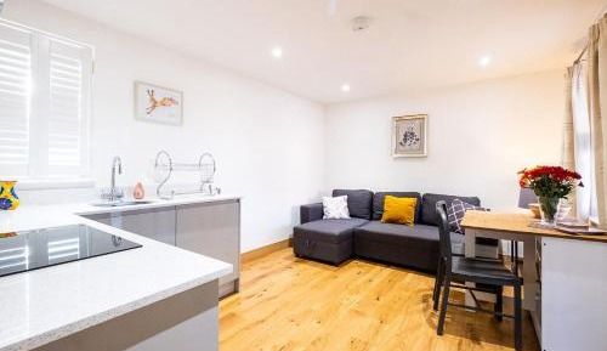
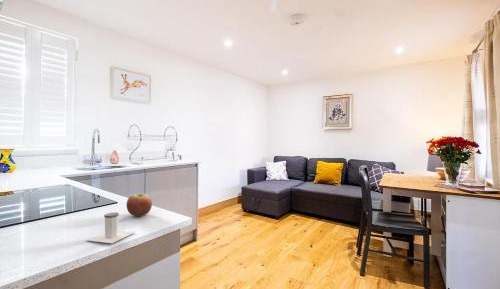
+ apple (139, 204)
+ salt shaker (111, 225)
